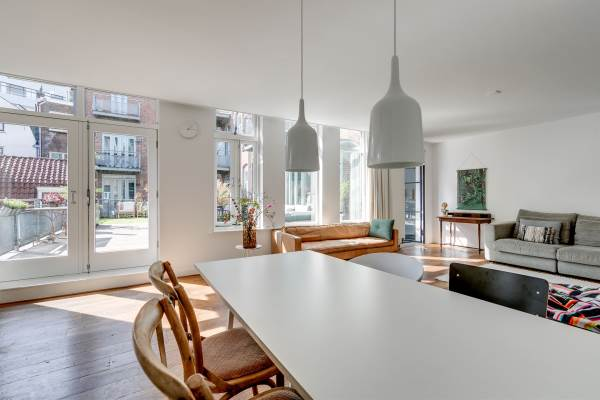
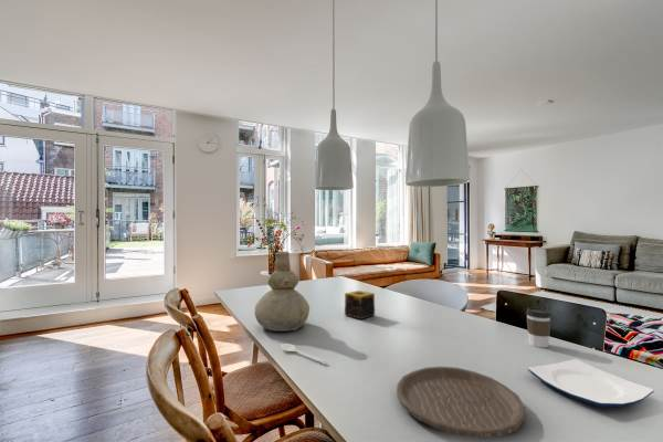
+ stirrer (303, 352)
+ plate (456, 398)
+ candle (359, 304)
+ vase (282, 288)
+ coffee cup (538, 327)
+ plate (586, 382)
